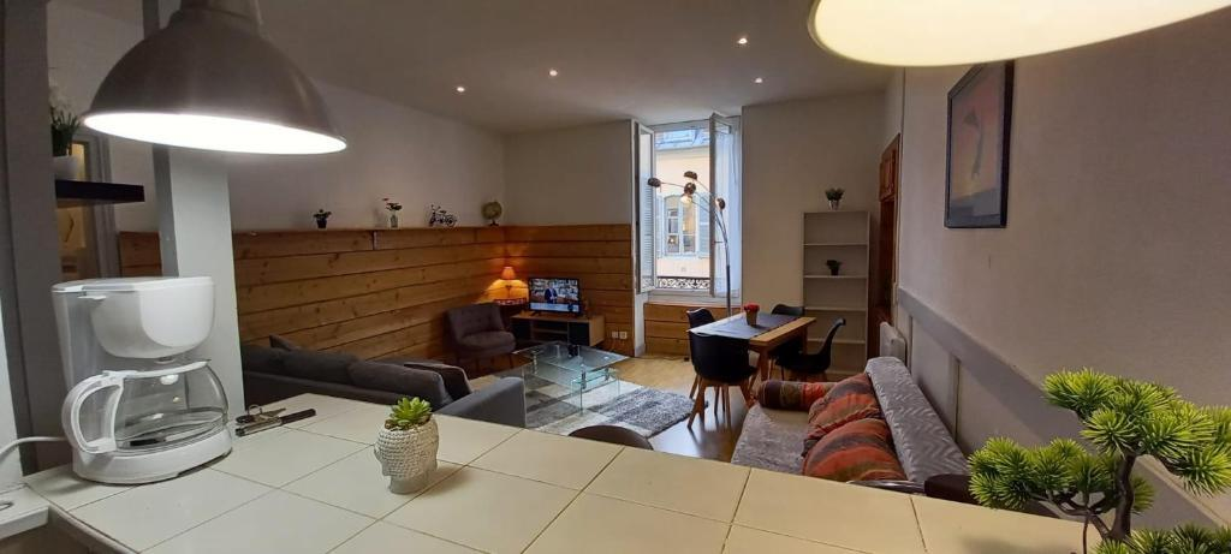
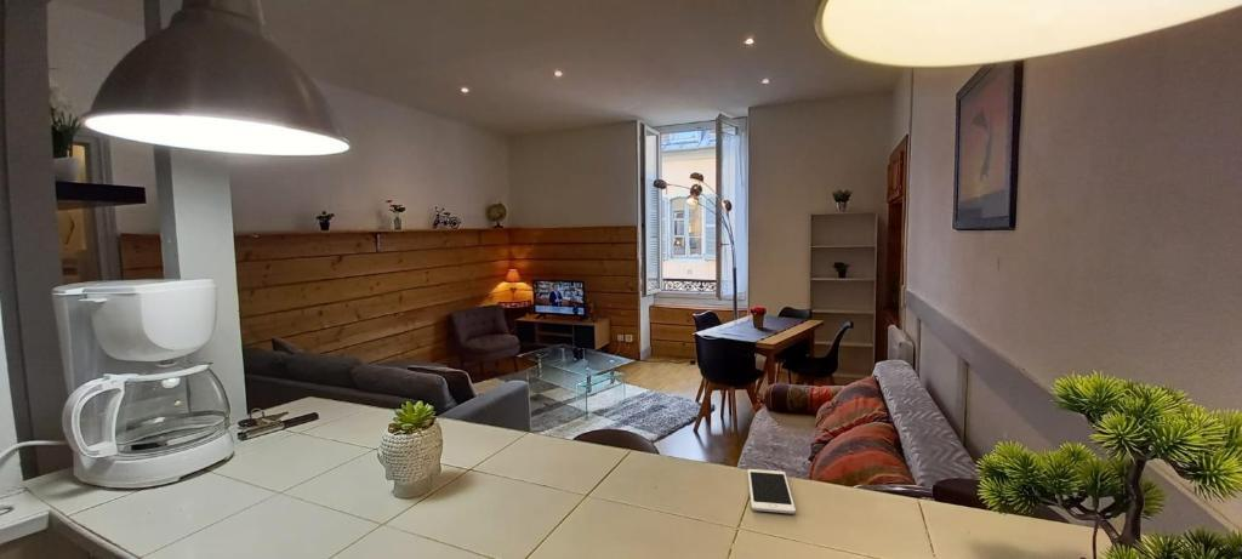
+ cell phone (769, 489)
